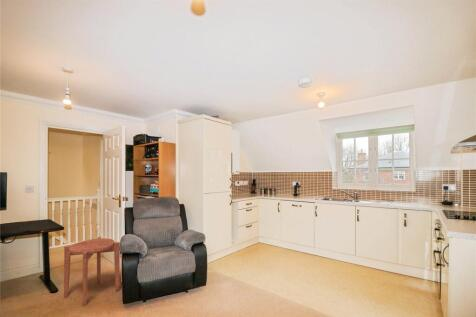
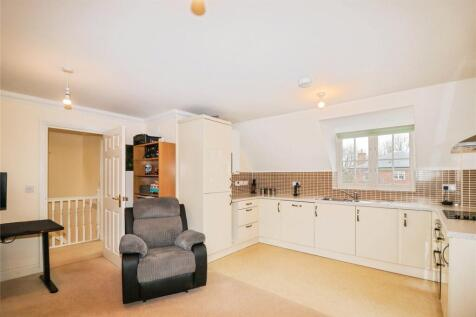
- side table (97, 268)
